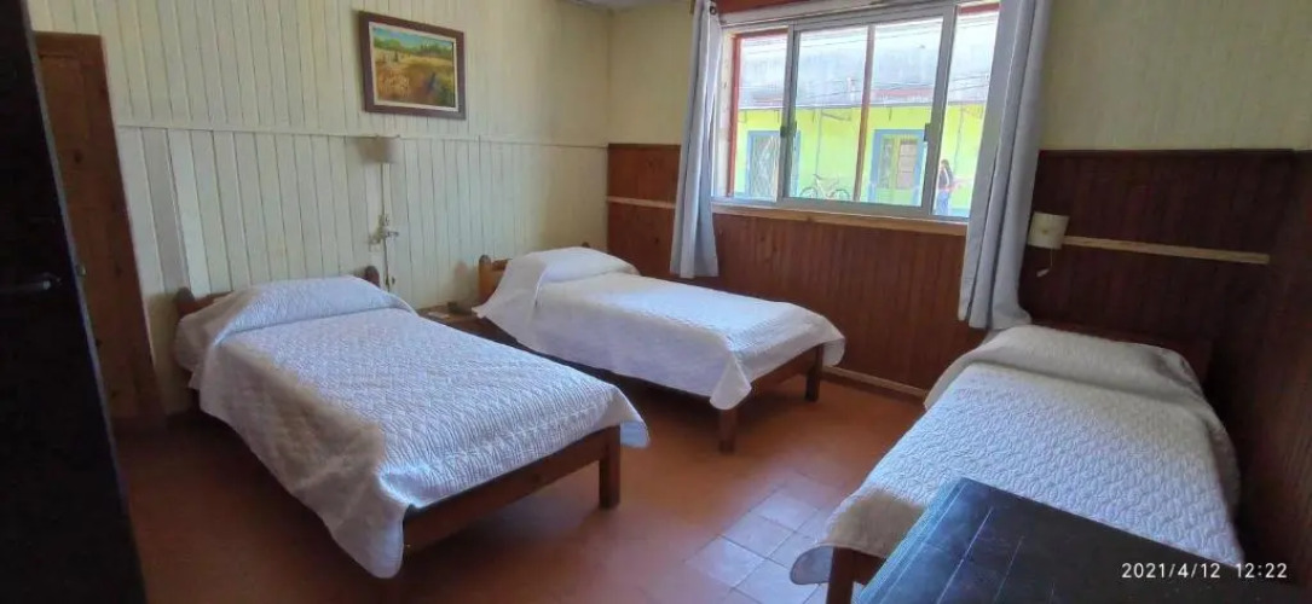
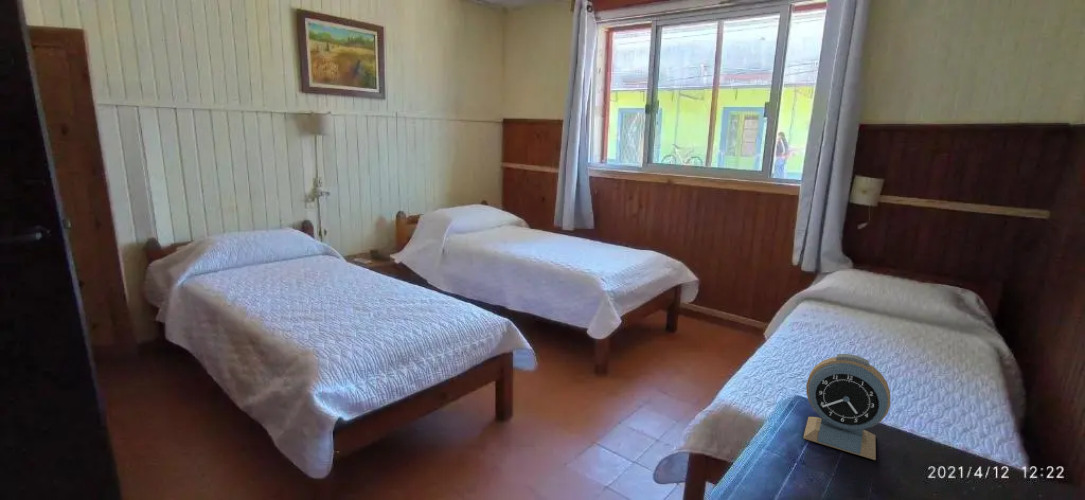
+ alarm clock (846, 397)
